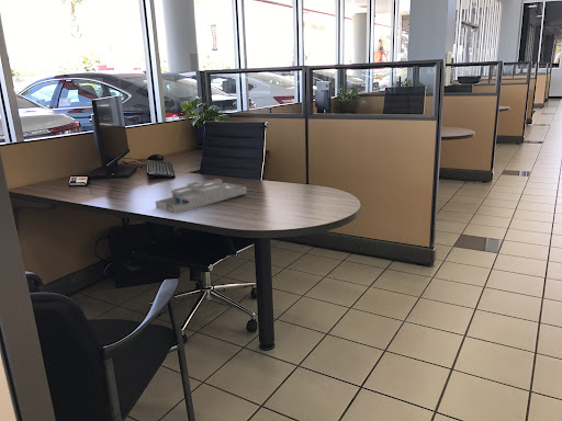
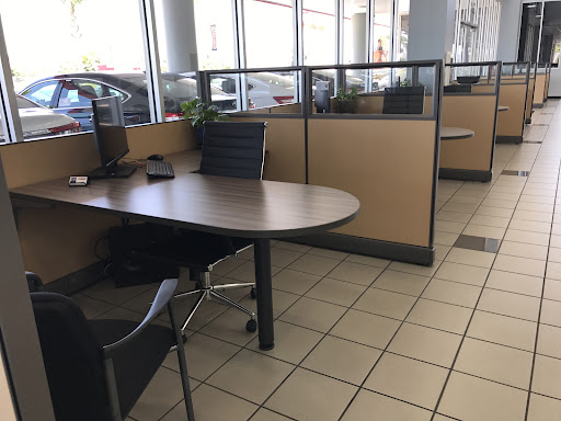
- desk organizer (202, 192)
